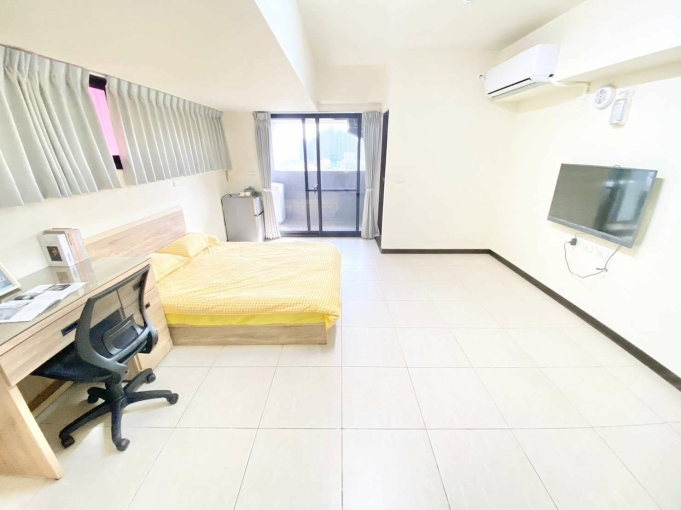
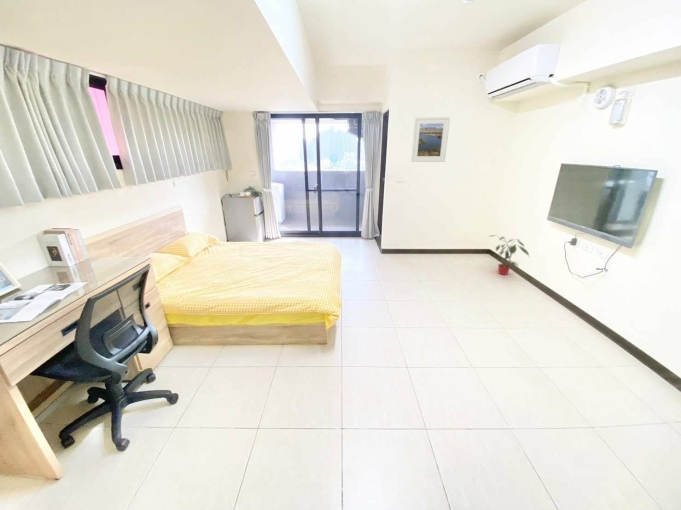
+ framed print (430, 140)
+ potted plant (505, 256)
